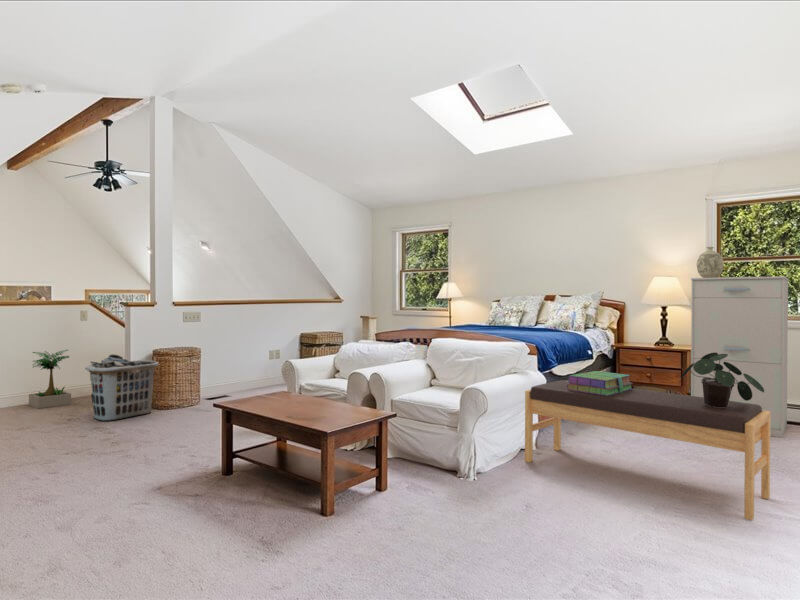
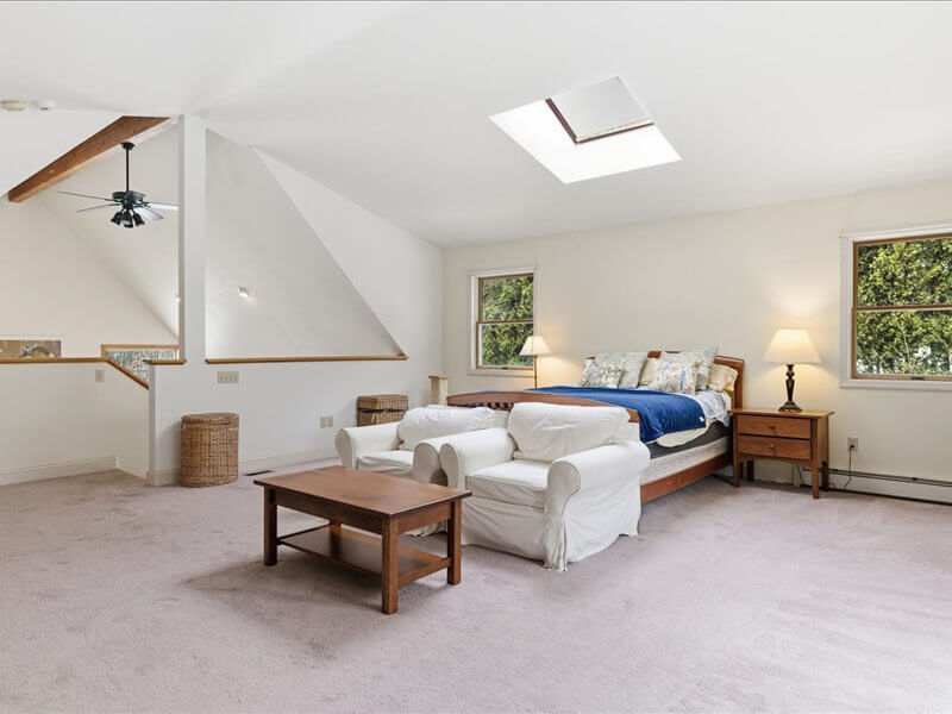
- potted plant (52, 377)
- filing cabinet (739, 351)
- stack of books (599, 382)
- clothes hamper (123, 384)
- decorative vase (710, 263)
- potted plant (718, 379)
- bench (635, 432)
